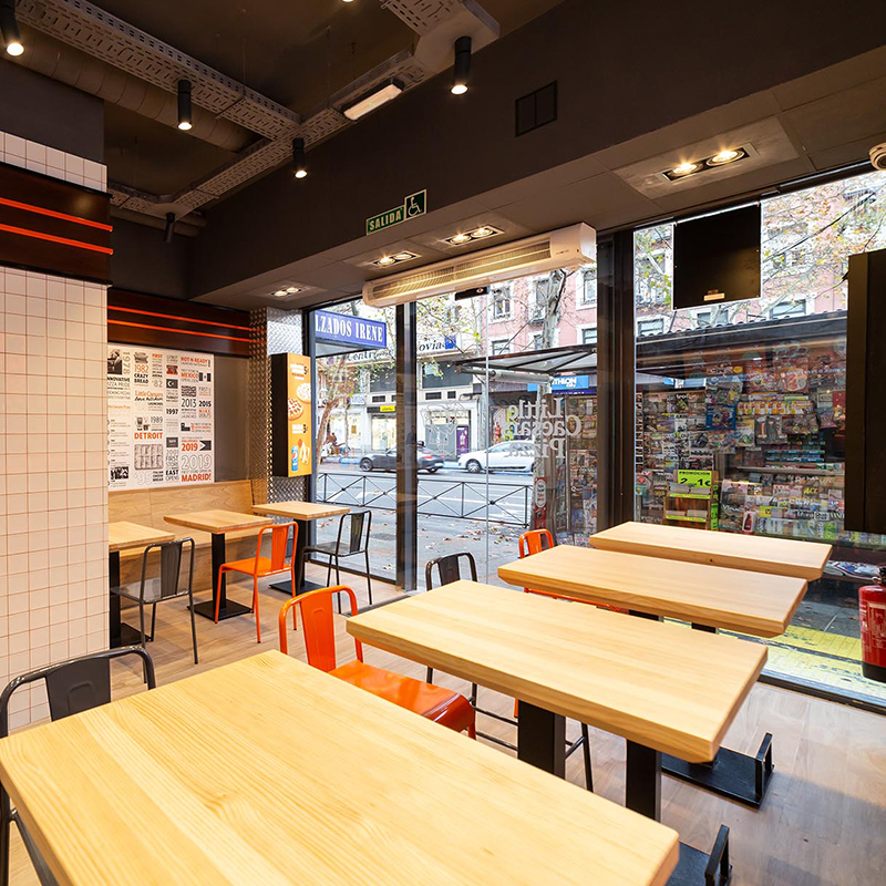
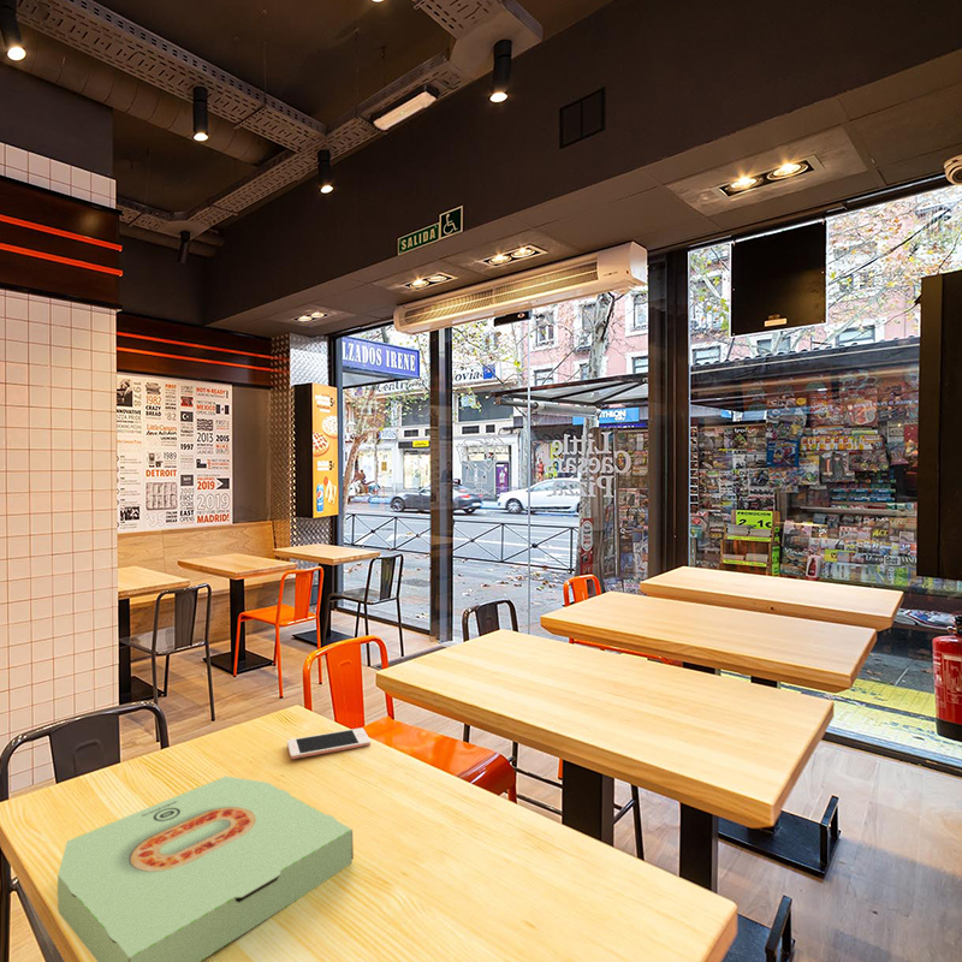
+ pizza box (201, 859)
+ cell phone (328, 742)
